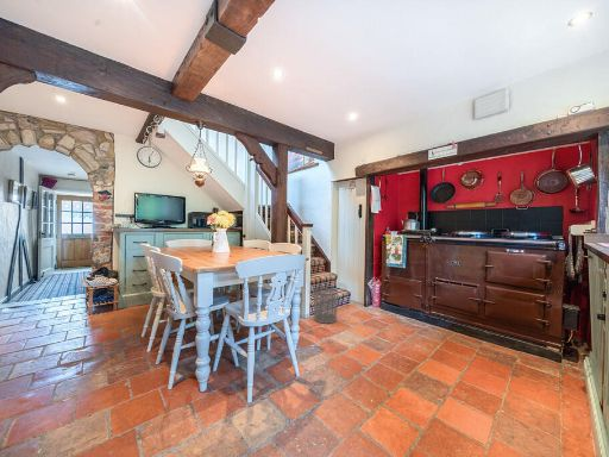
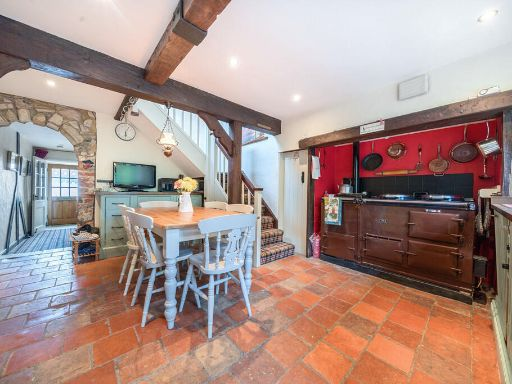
- waste bin (325, 305)
